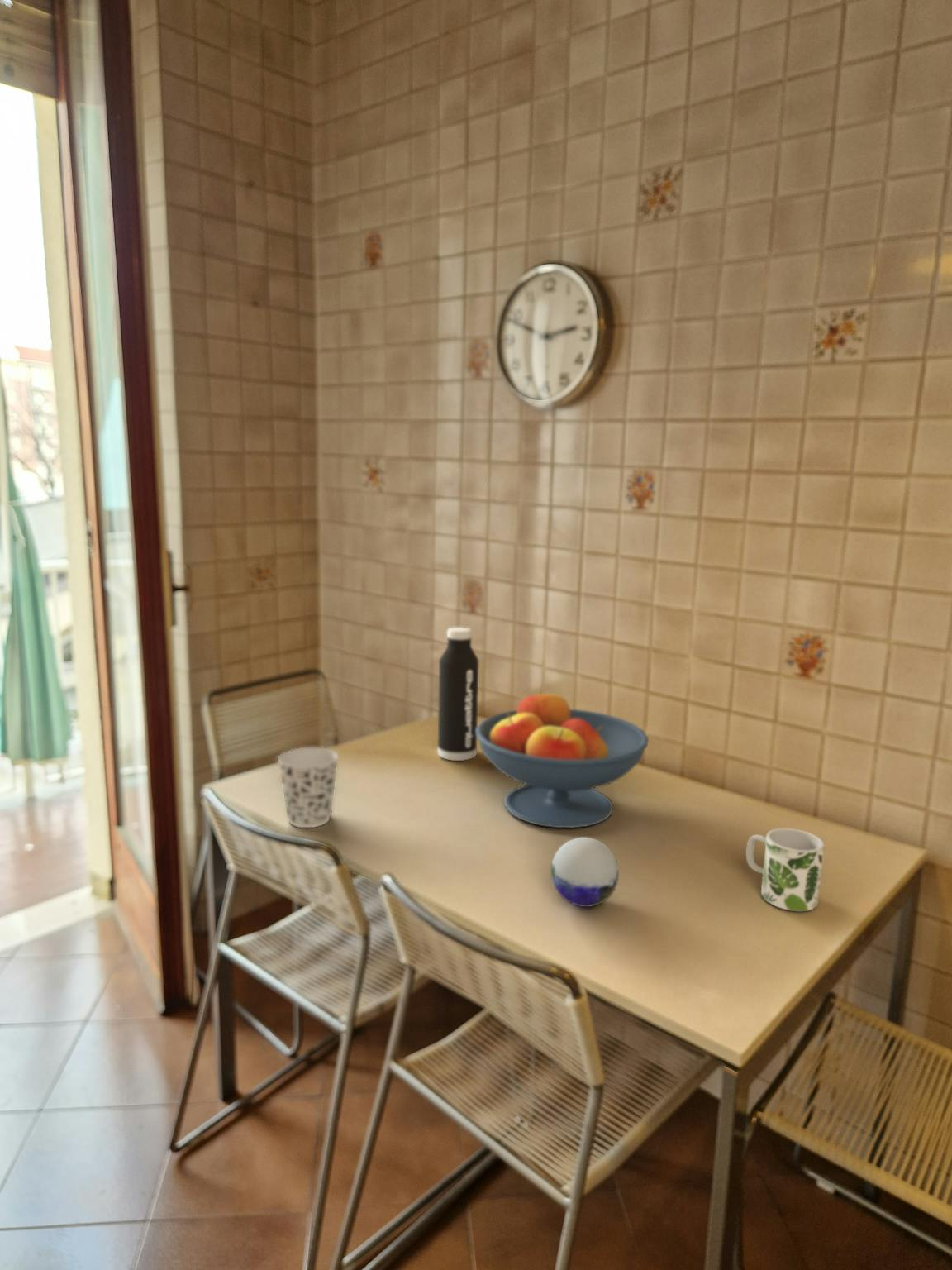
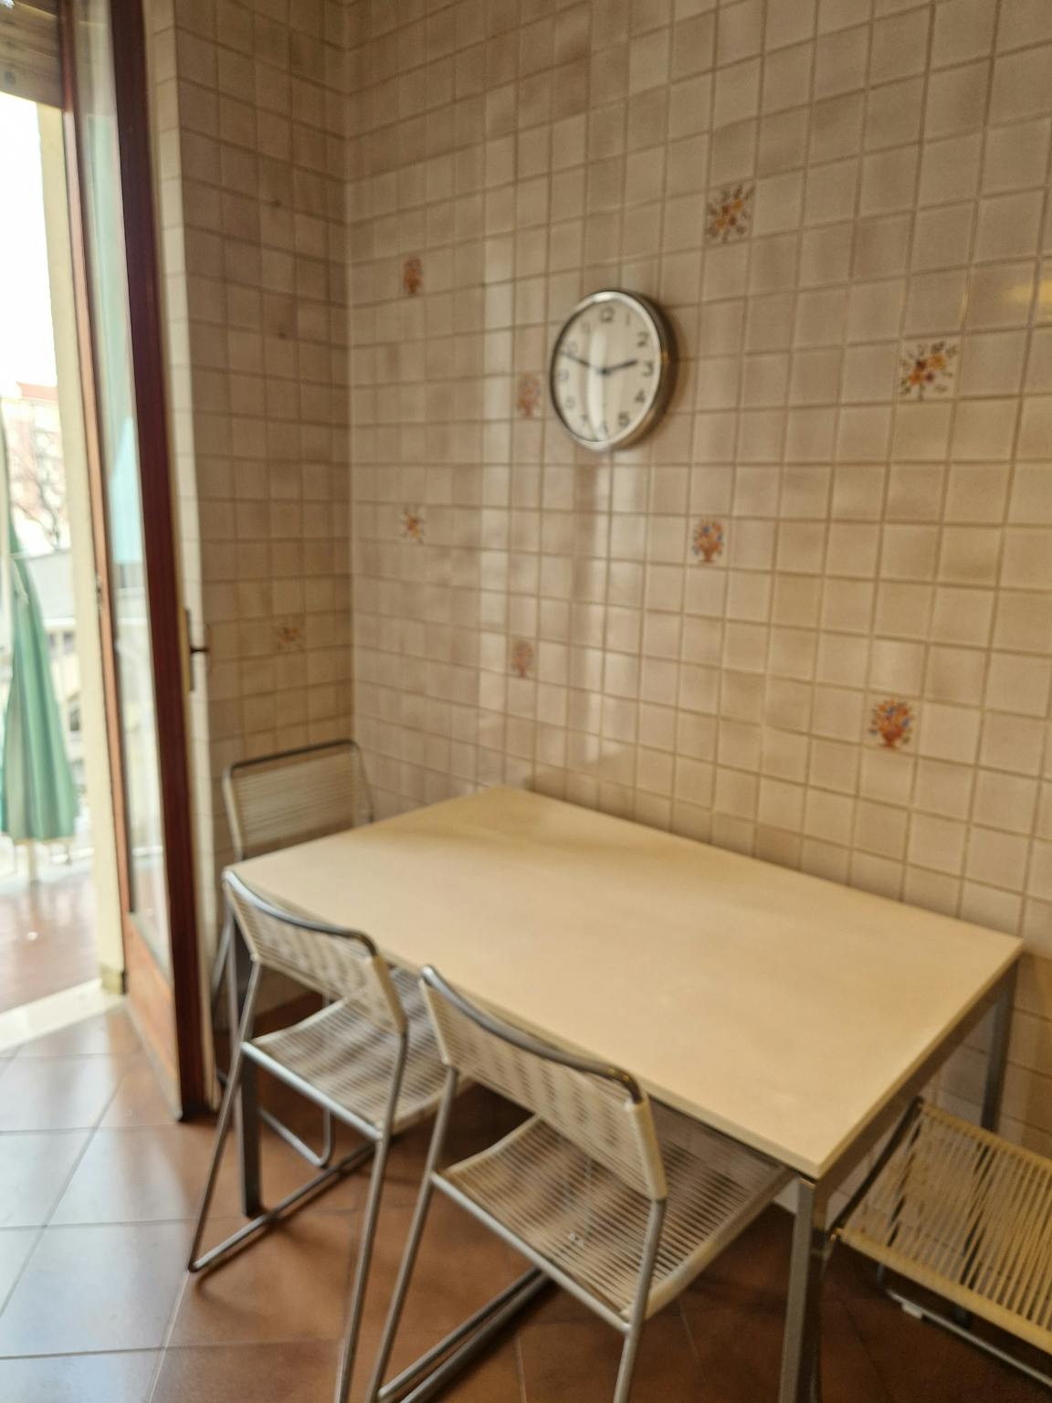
- mug (781, 864)
- water bottle (458, 692)
- fruit bowl (560, 756)
- cup (308, 788)
- decorative orb (584, 871)
